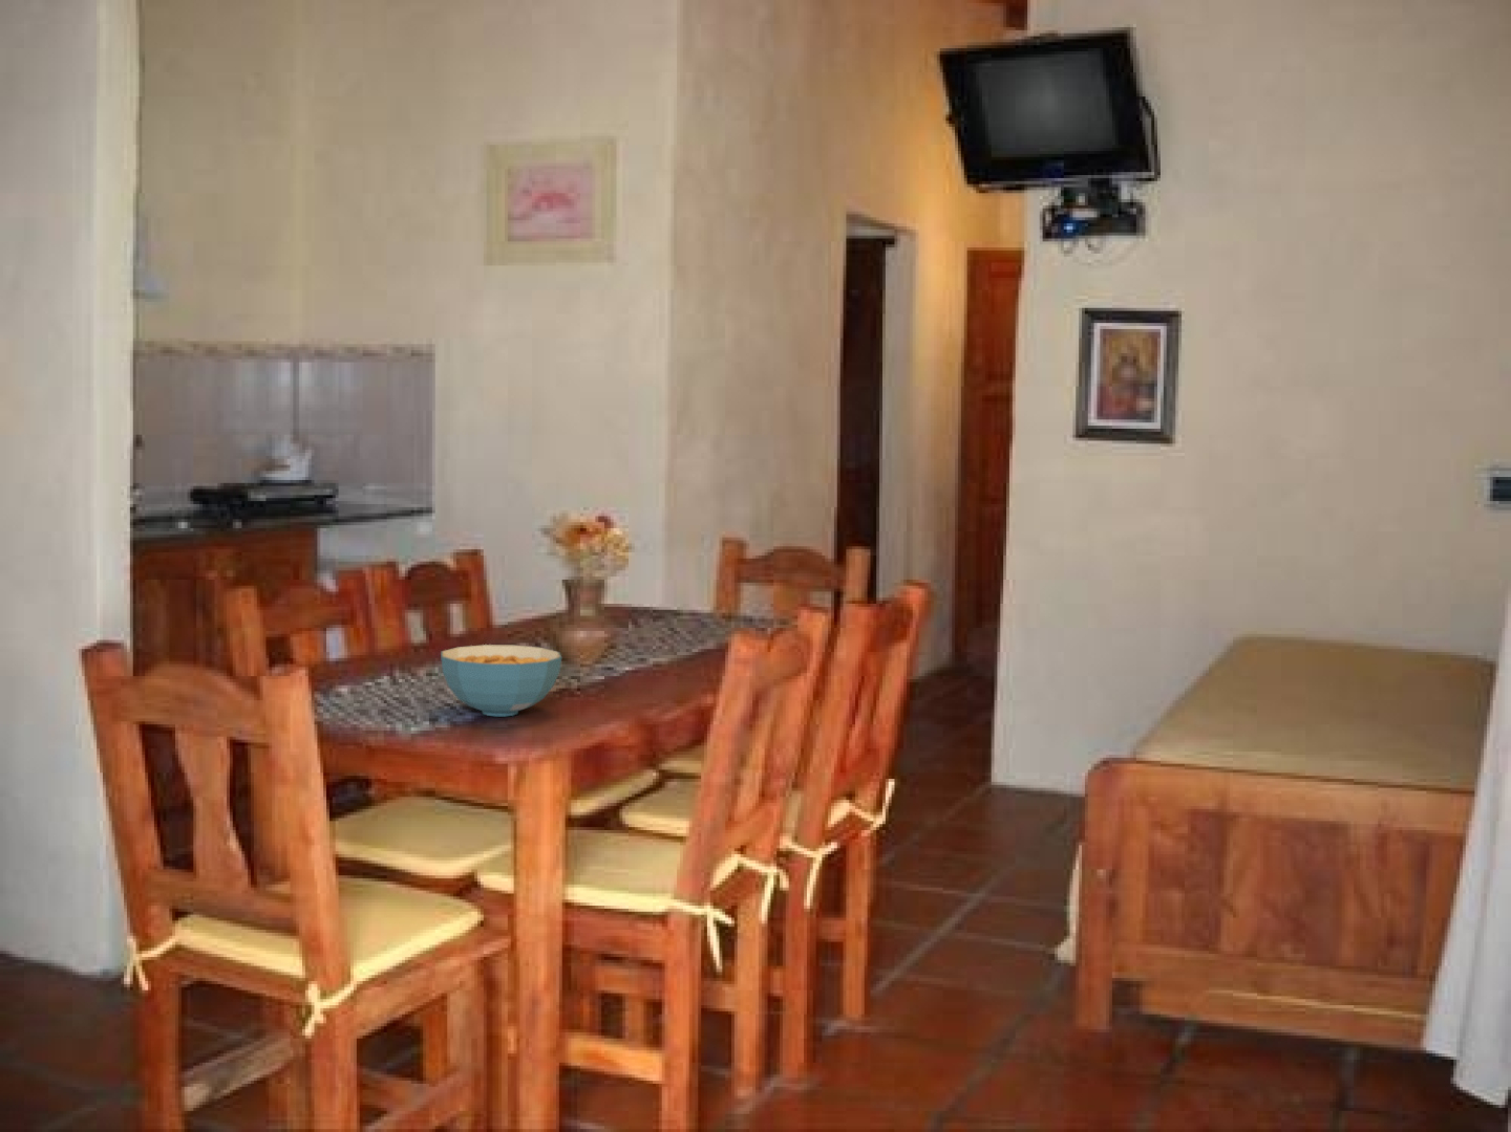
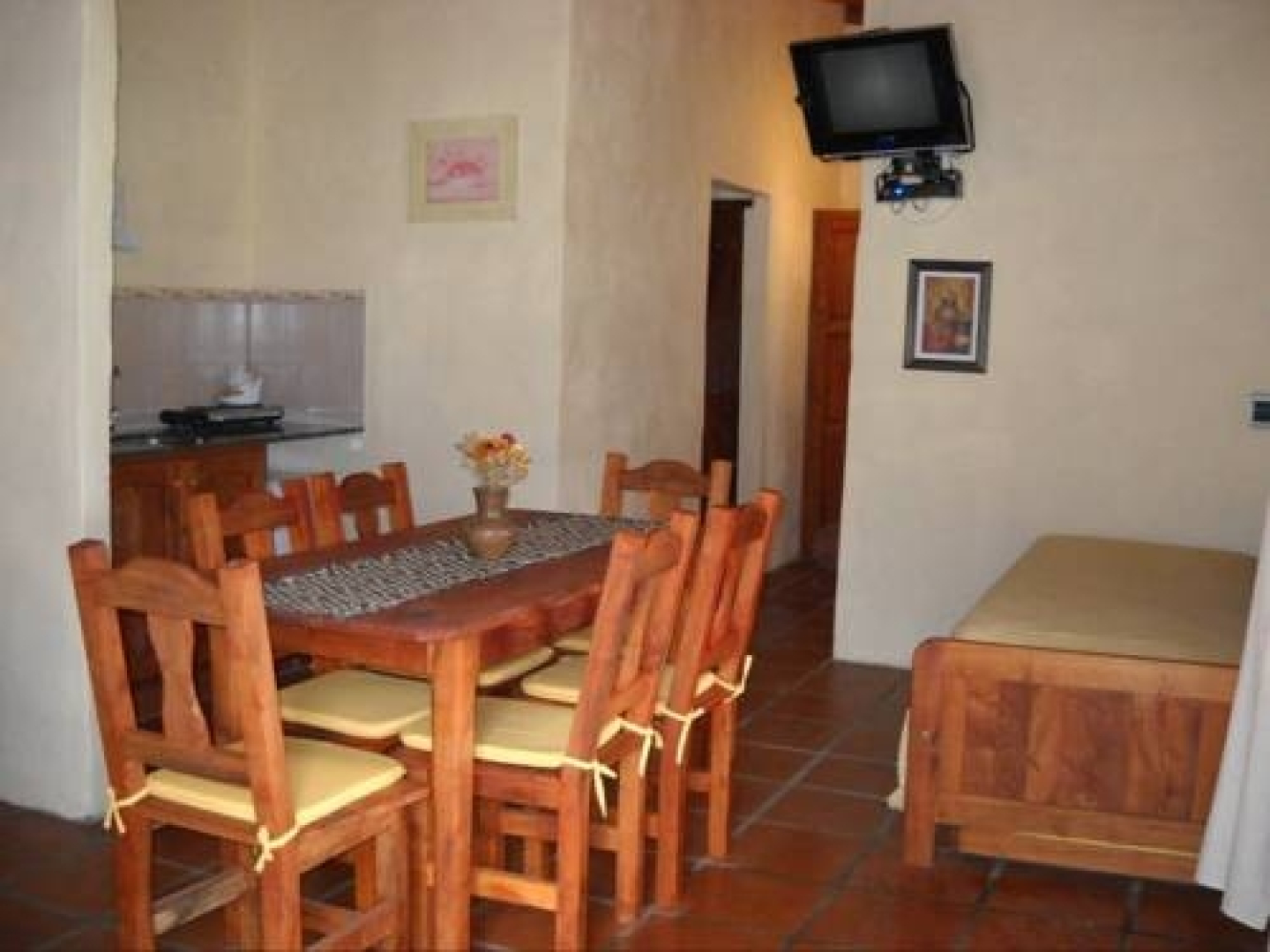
- cereal bowl (501, 684)
